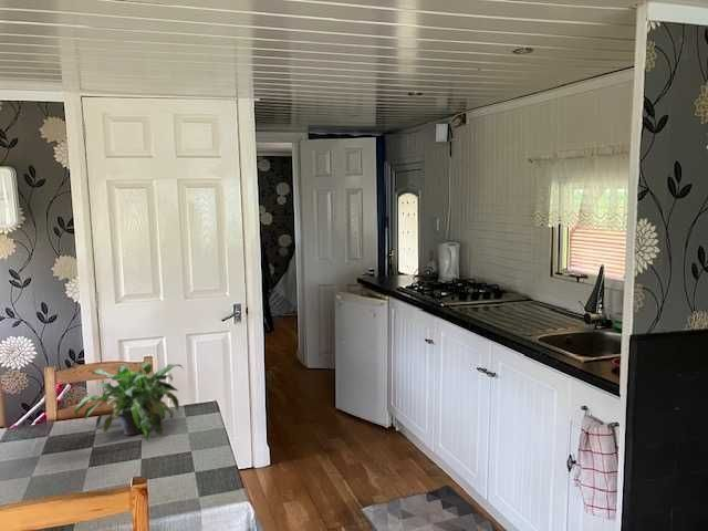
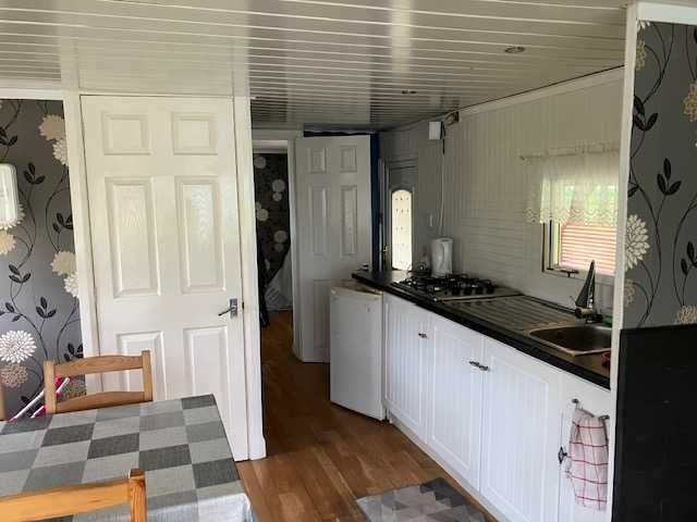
- potted plant (131, 395)
